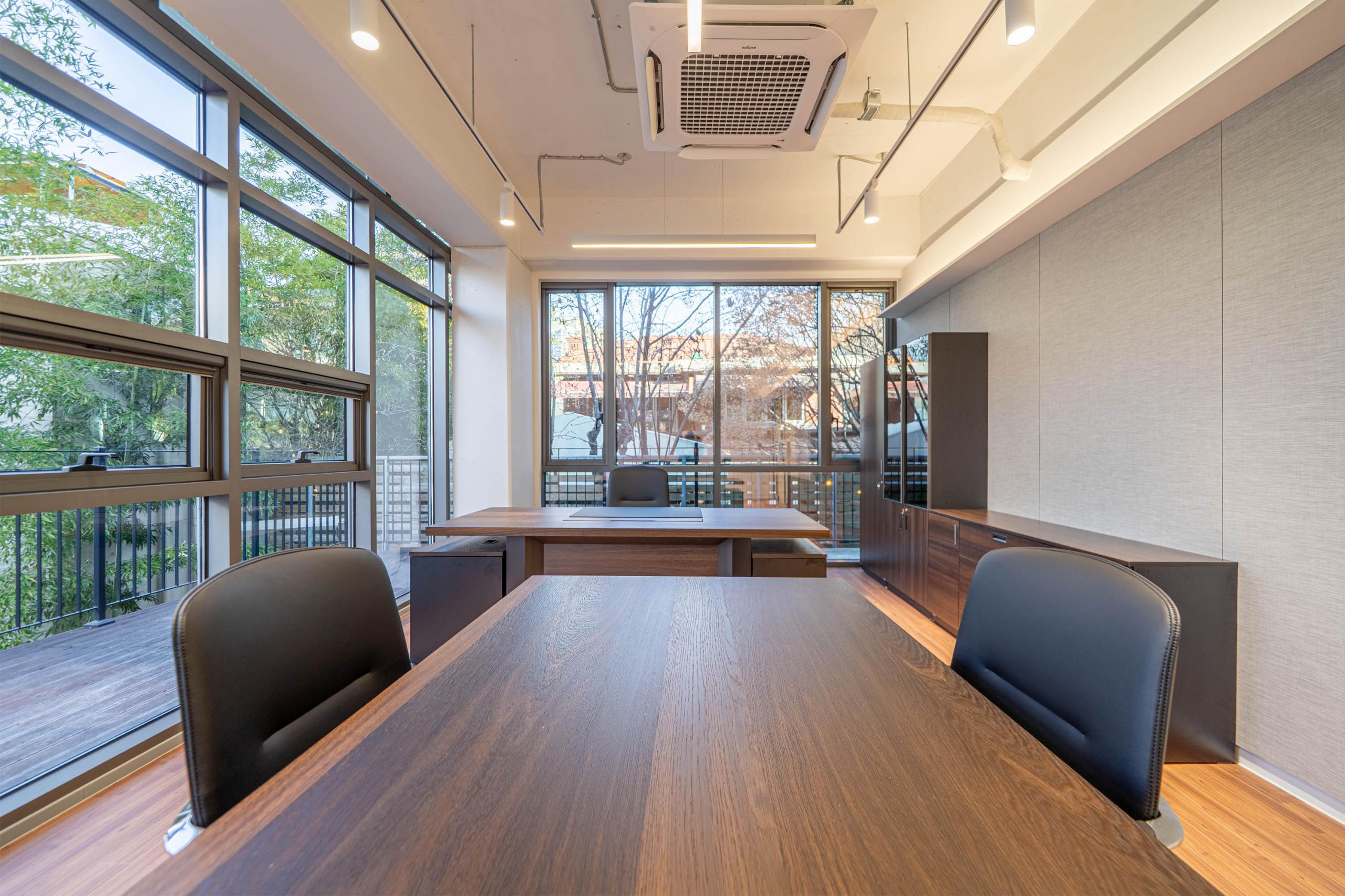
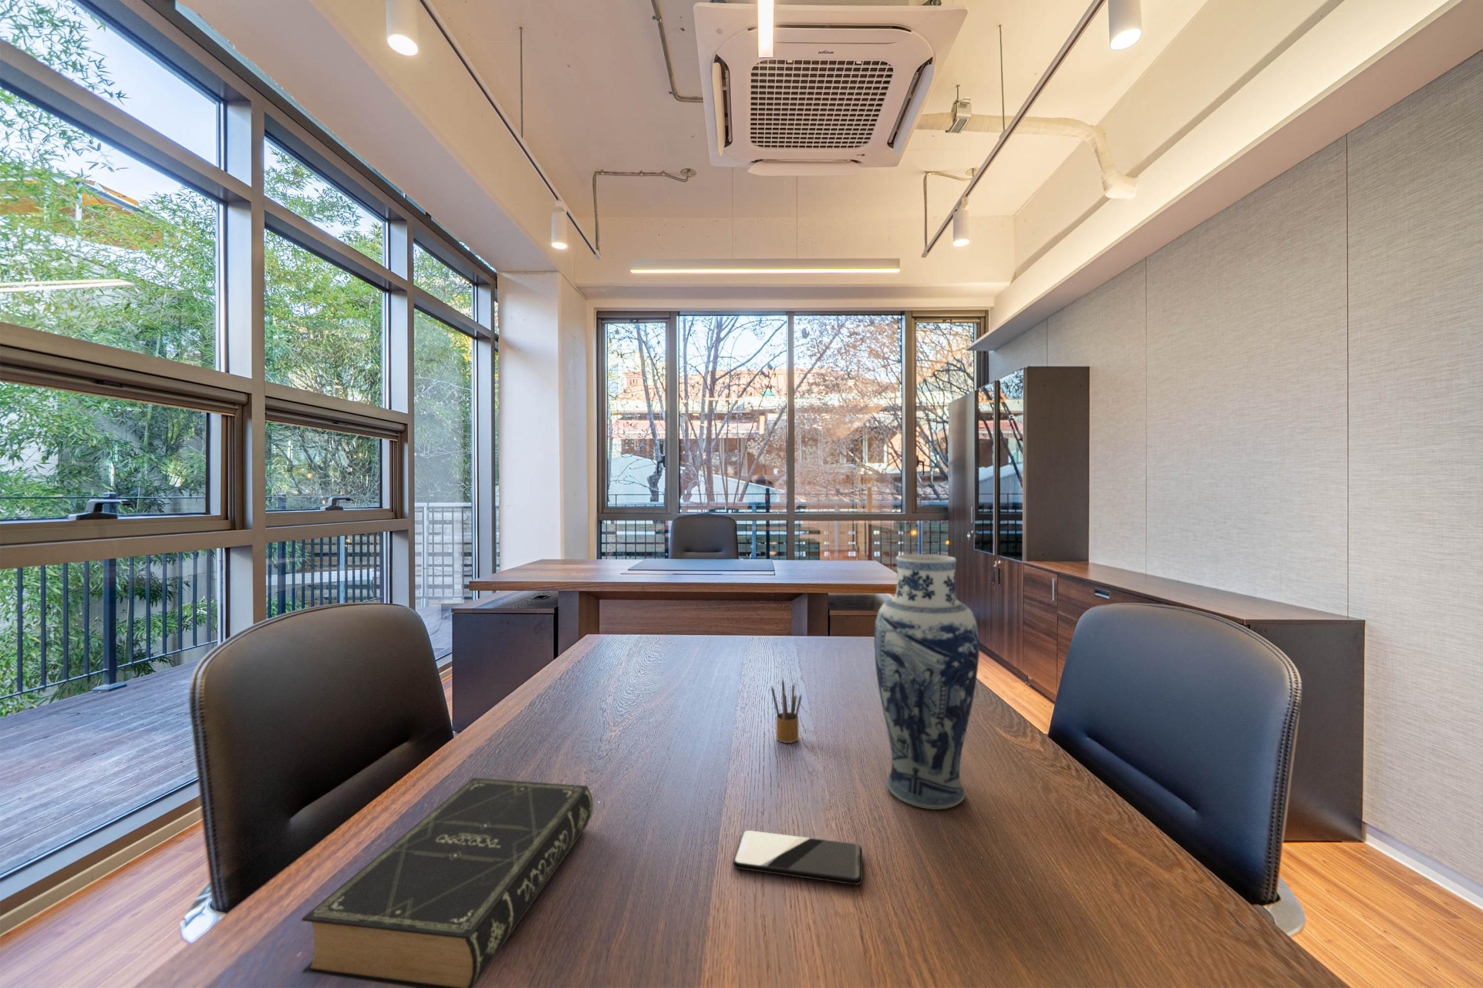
+ book (474, 862)
+ smartphone (798, 856)
+ pencil box (786, 710)
+ vase (925, 674)
